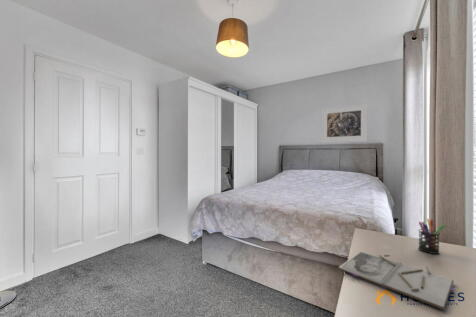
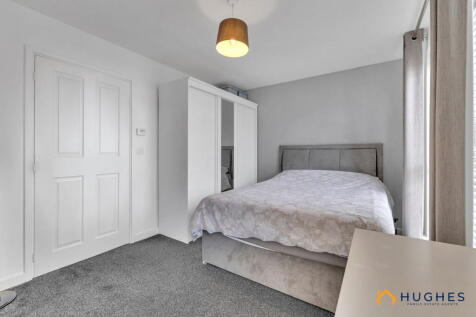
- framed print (343, 124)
- pen holder (431, 234)
- notebook (396, 271)
